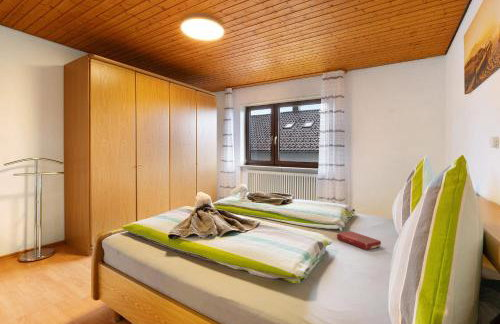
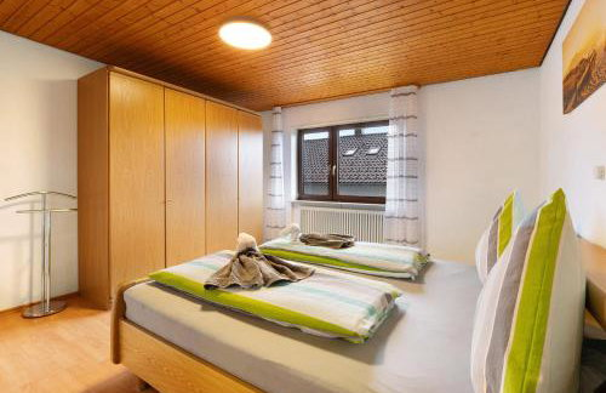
- book (357, 239)
